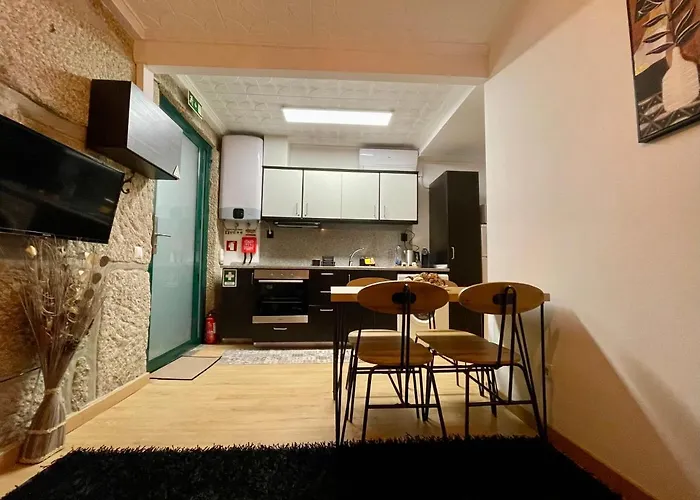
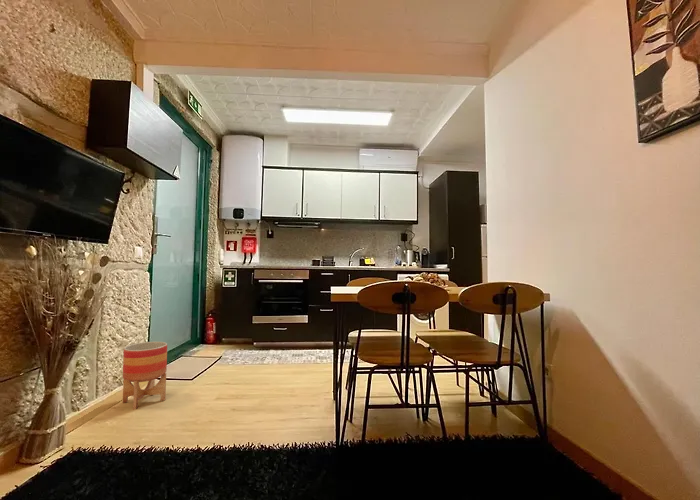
+ planter (145, 373)
